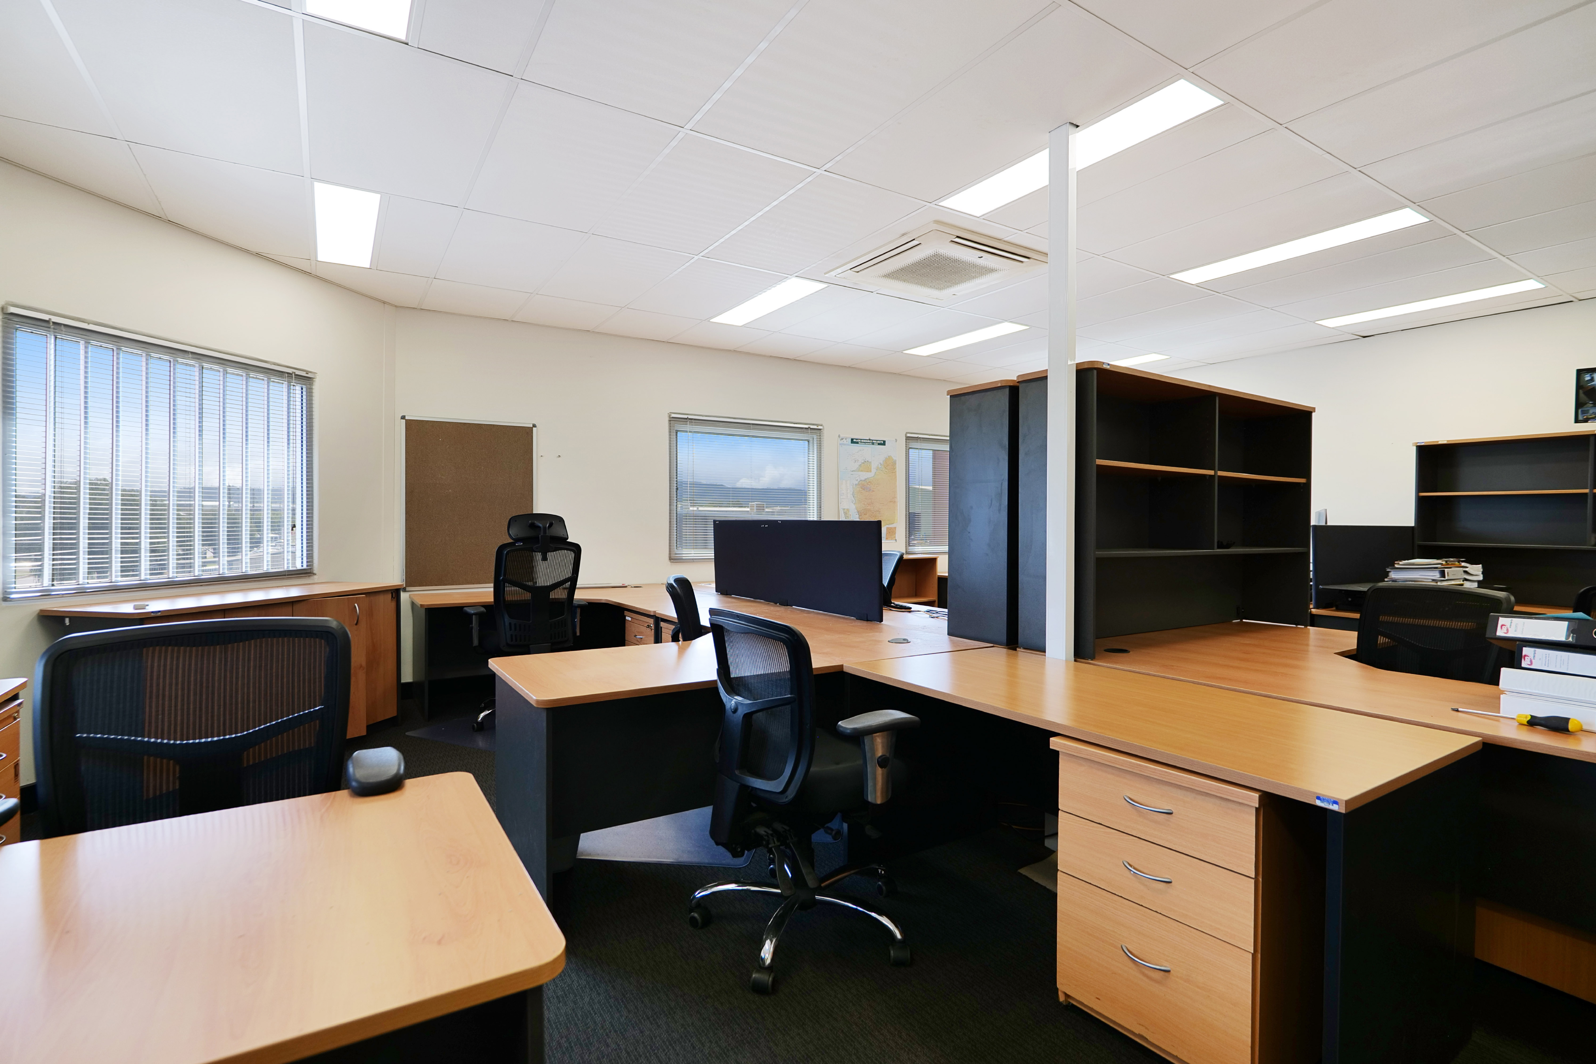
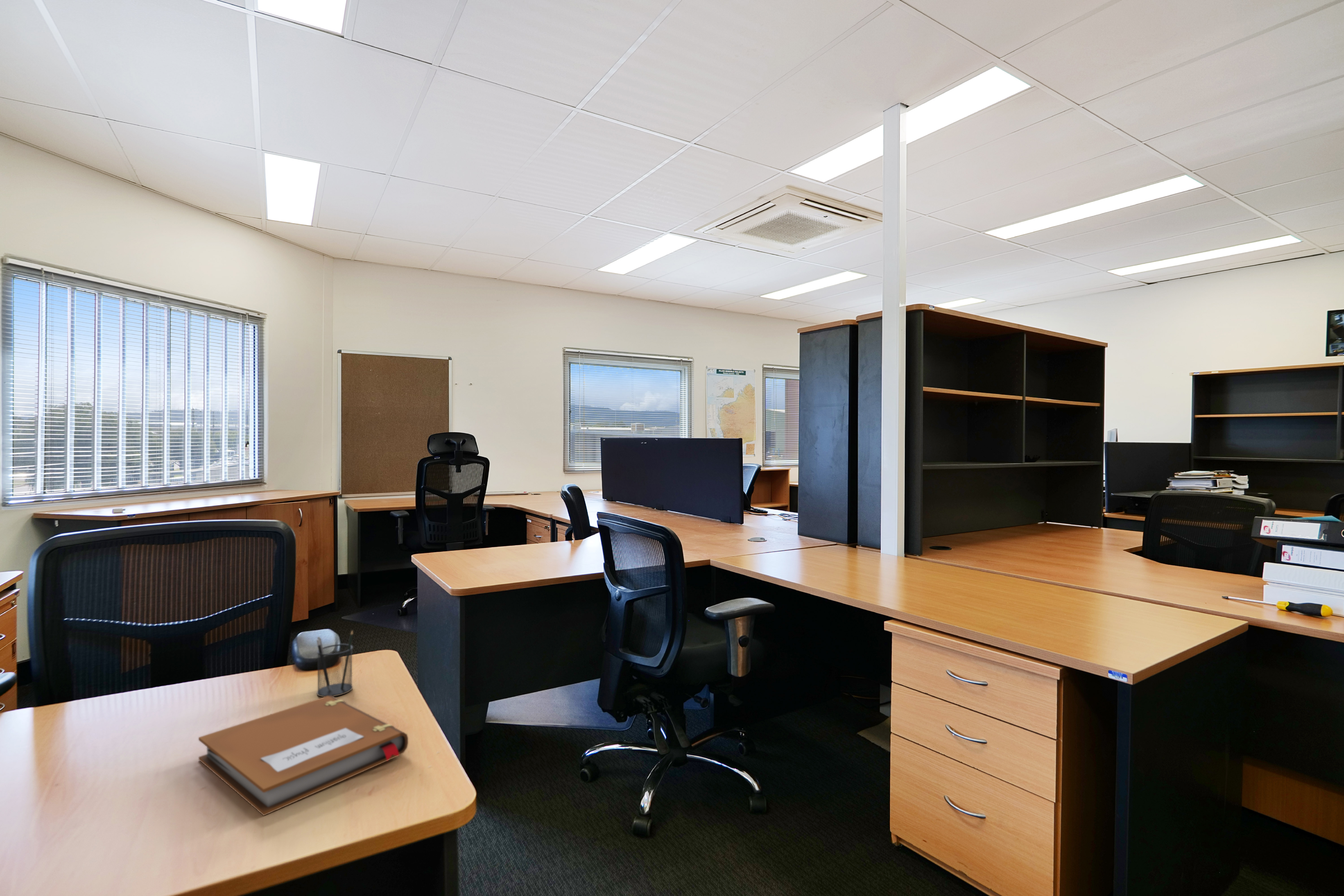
+ notebook (307, 745)
+ pencil holder (335, 660)
